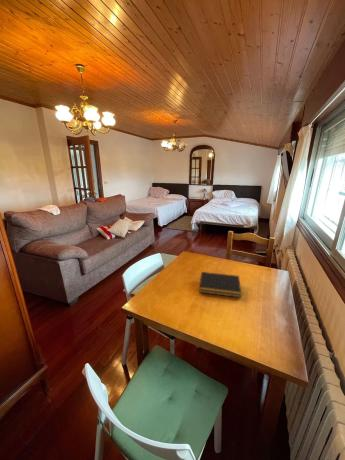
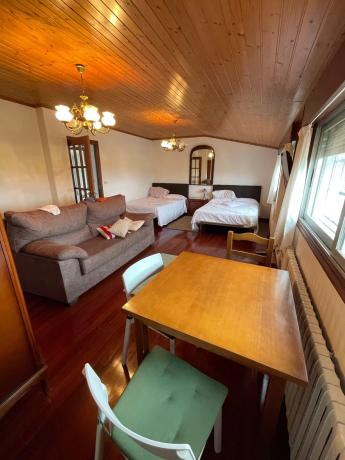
- notepad (219, 283)
